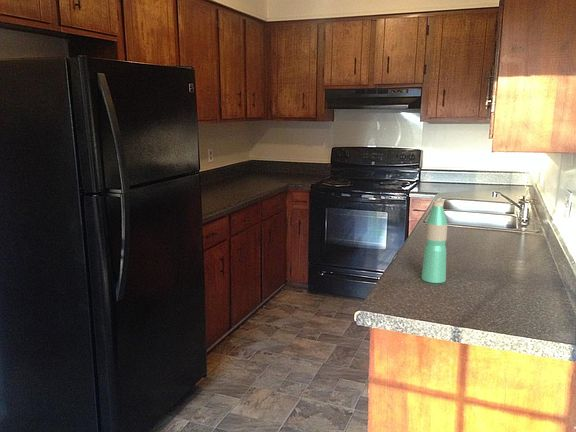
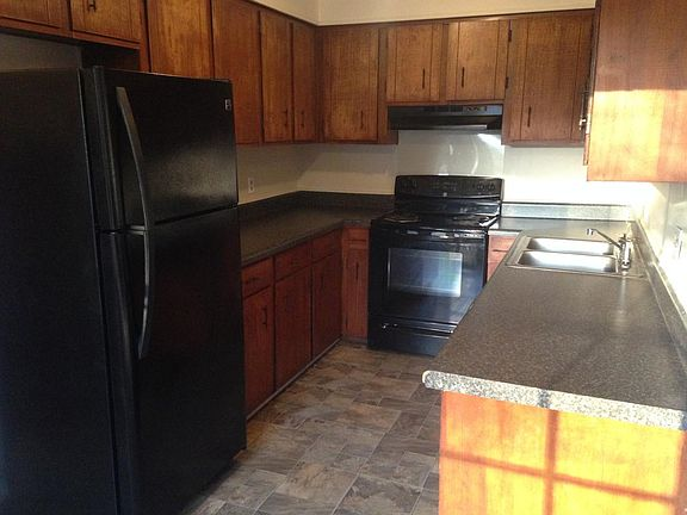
- water bottle (435, 241)
